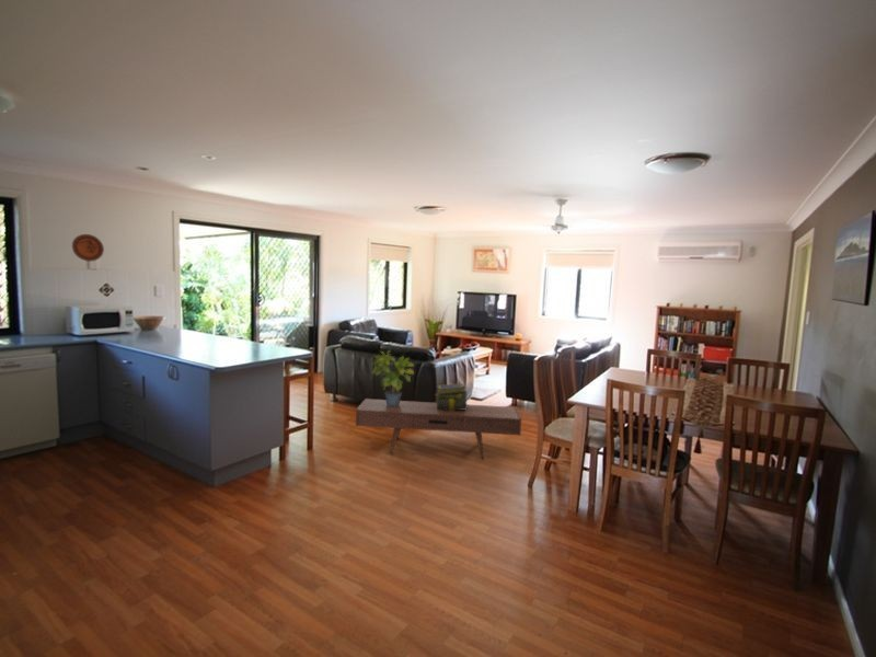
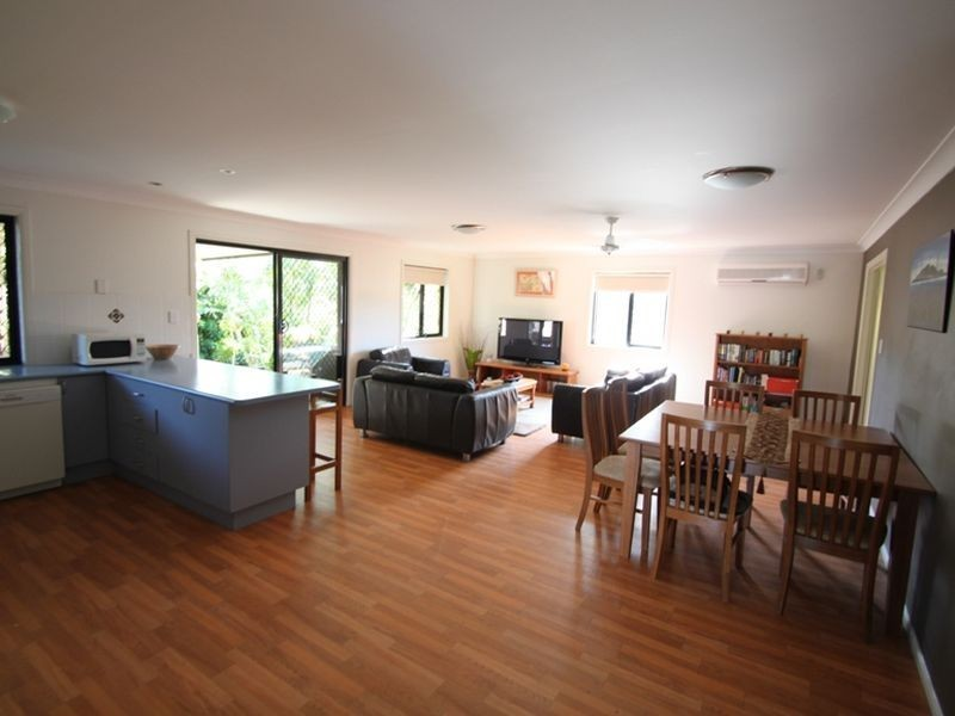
- decorative plate (88, 247)
- potted plant (390, 377)
- stack of books (451, 395)
- coffee table (438, 428)
